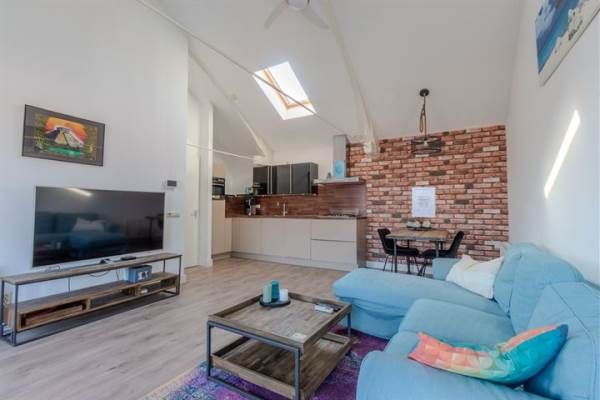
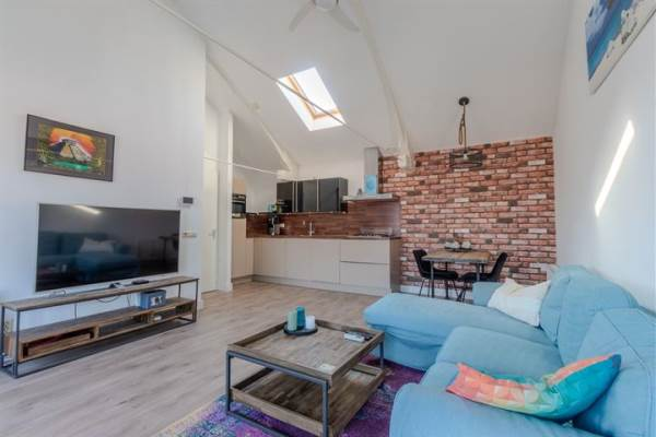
- wall art (423, 202)
